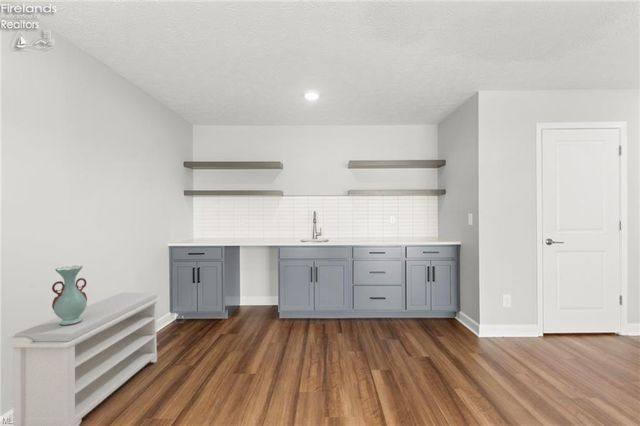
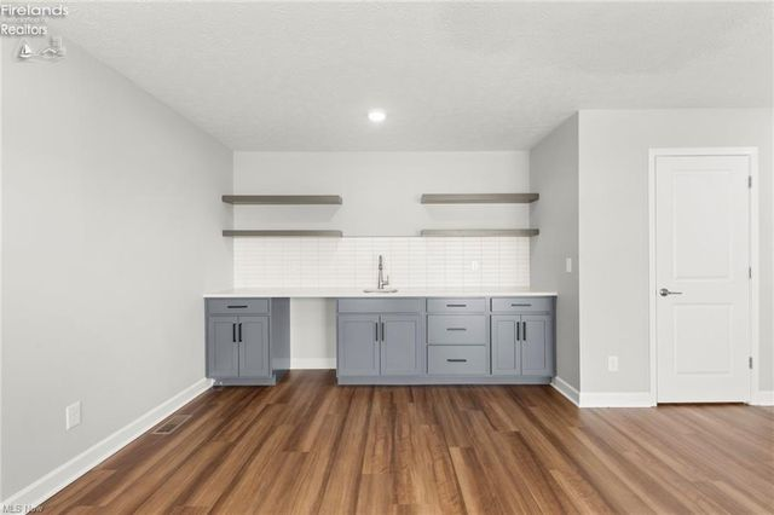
- decorative vase (70, 294)
- bench (100, 349)
